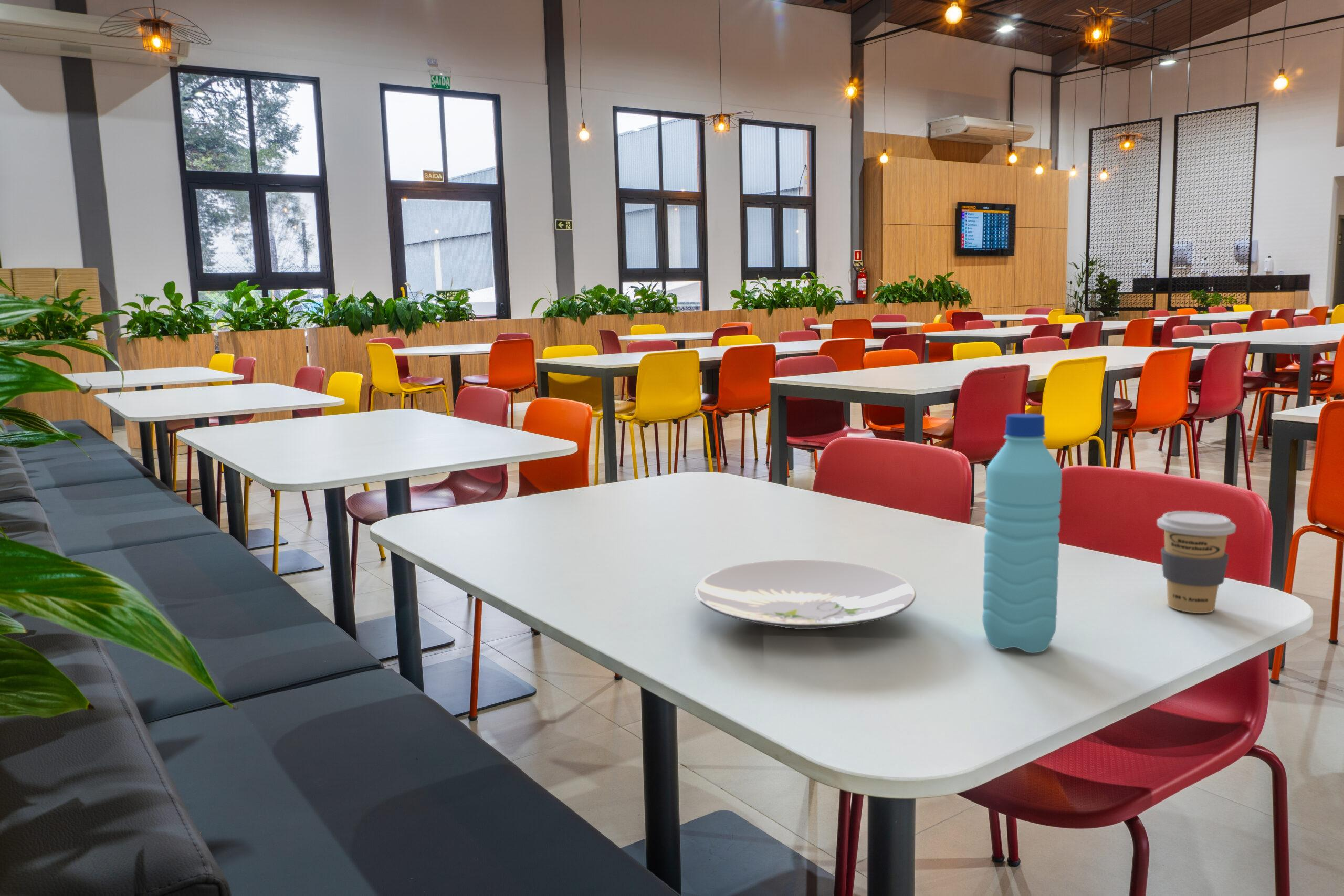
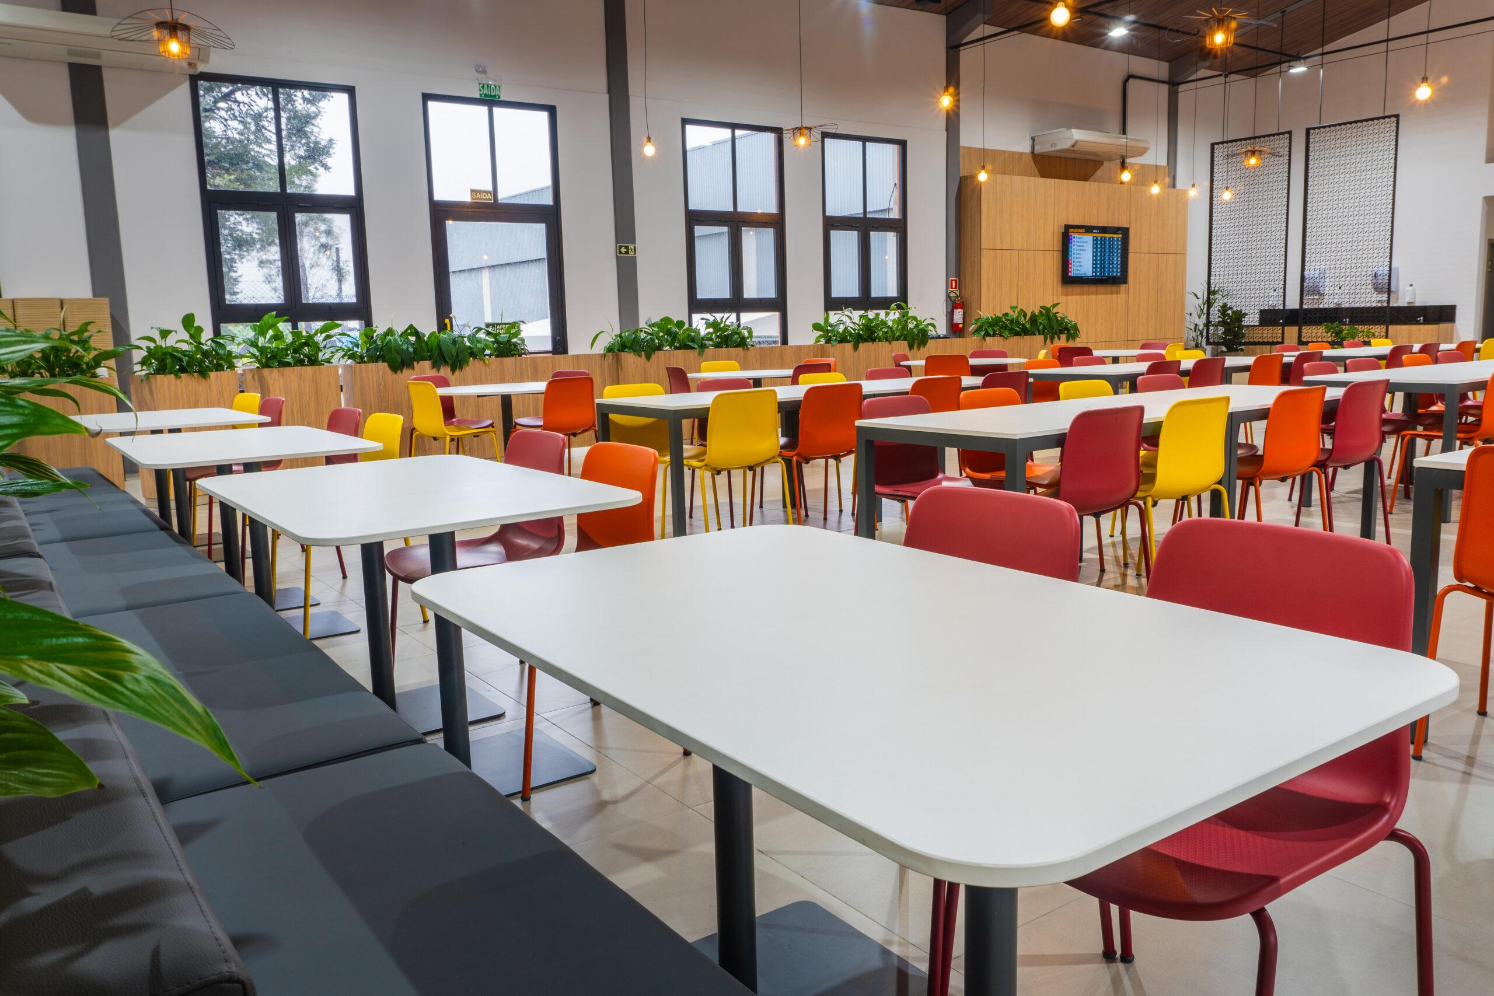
- plate (803, 602)
- coffee cup (1193, 562)
- water bottle (1022, 531)
